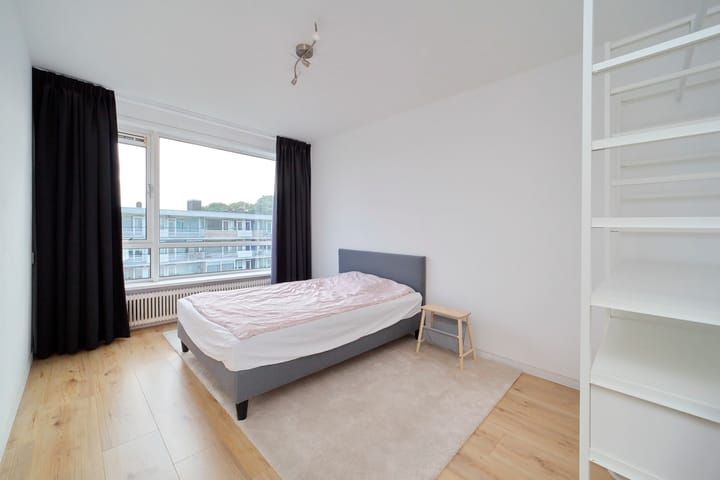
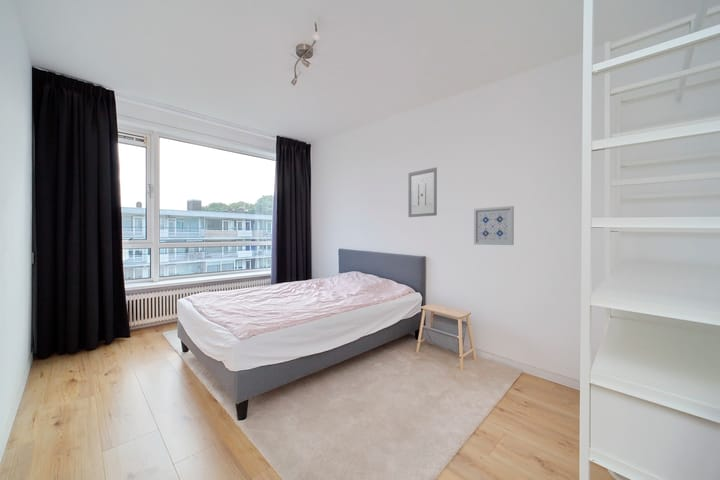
+ wall art (421, 193)
+ wall art (492, 226)
